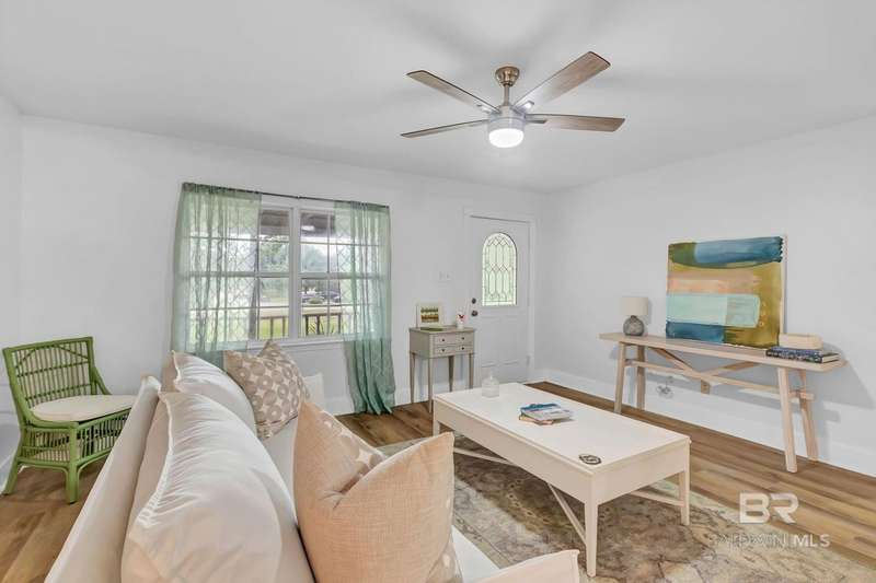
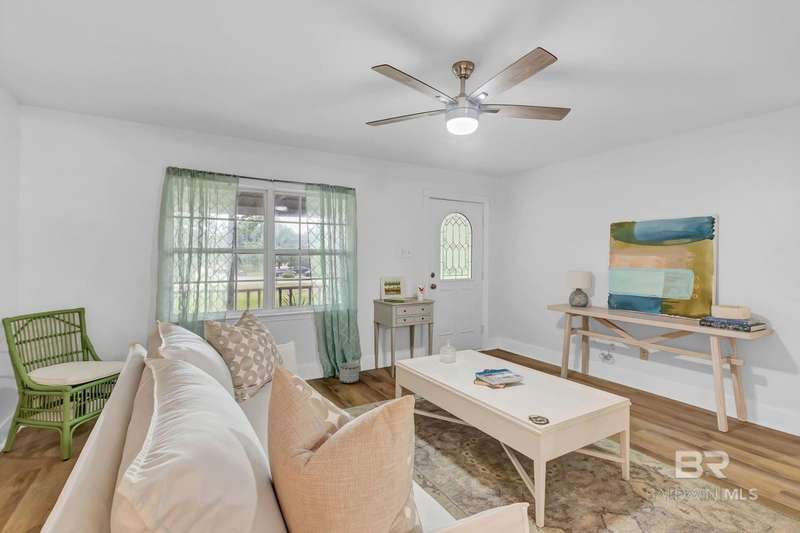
+ planter (349, 373)
